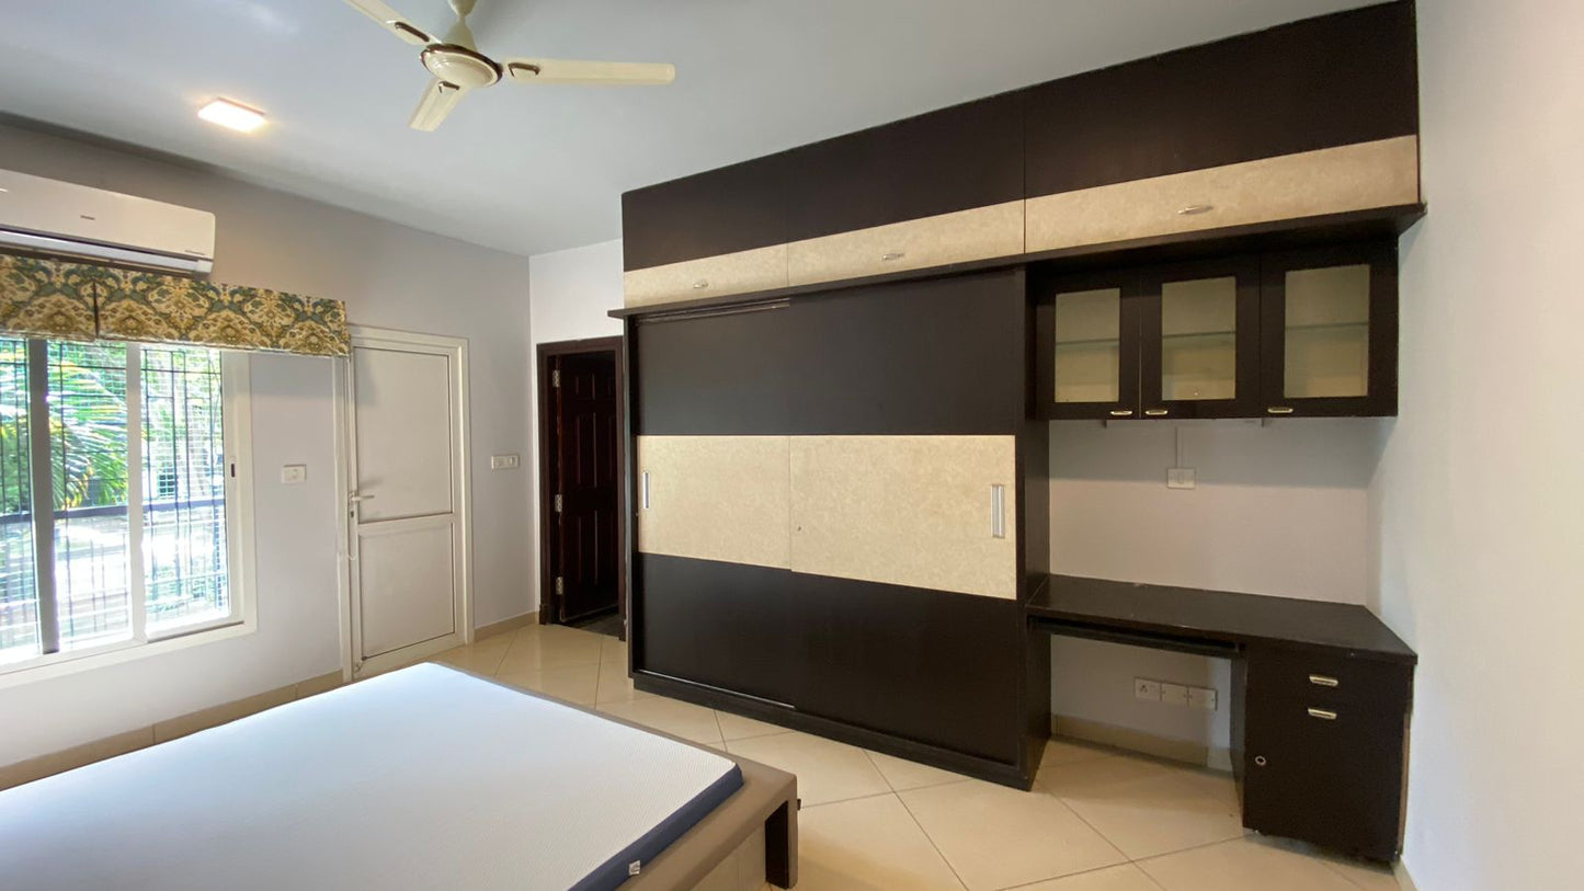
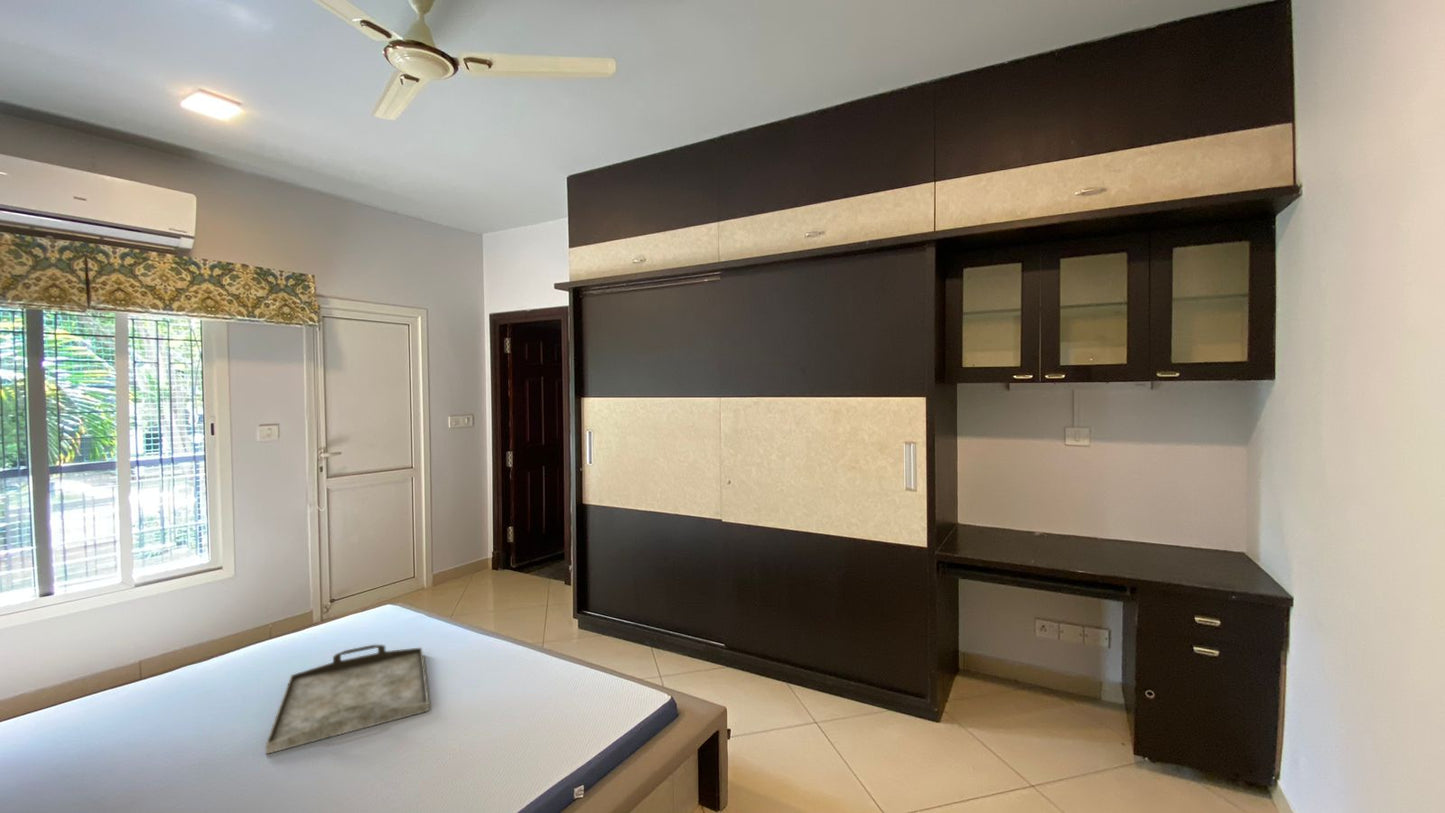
+ serving tray (356, 684)
